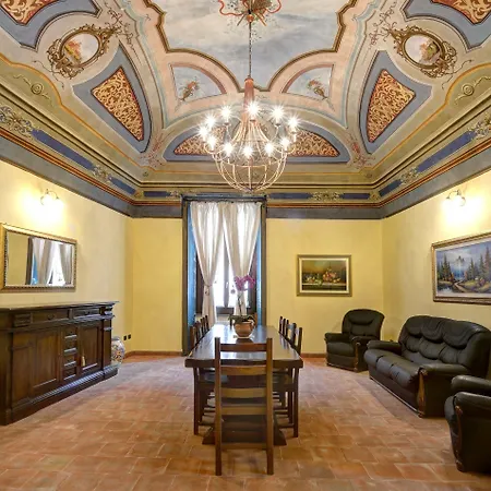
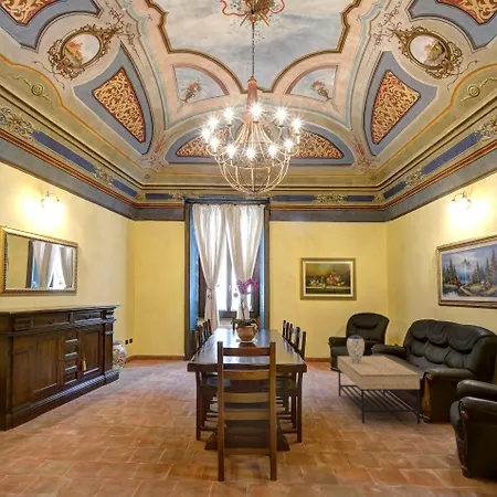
+ coffee table (373, 385)
+ decorative urn (356, 347)
